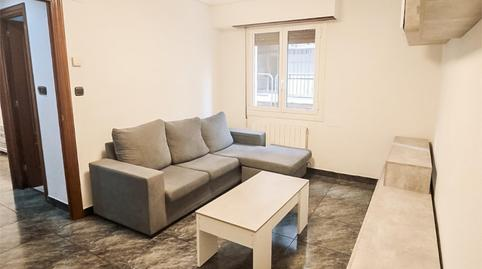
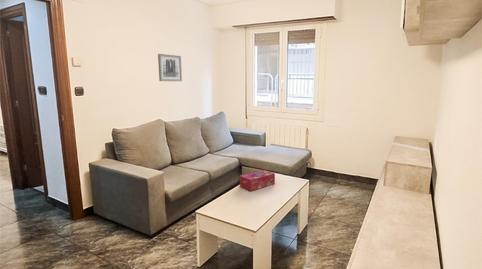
+ tissue box (257, 179)
+ wall art (170, 68)
